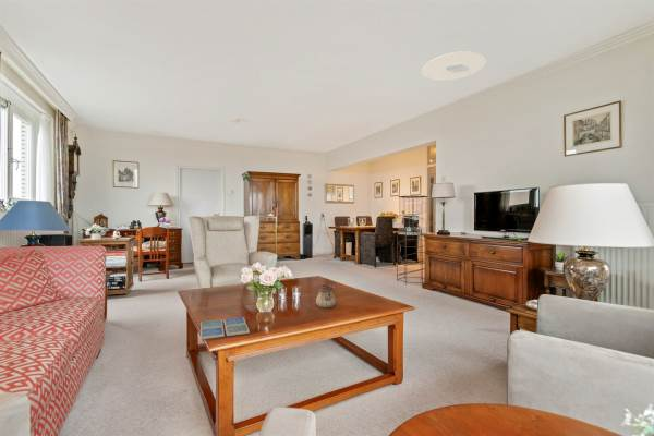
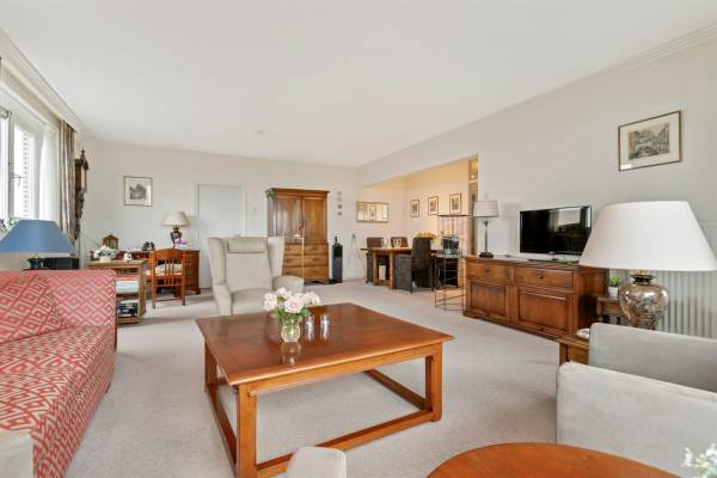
- ceiling light (452, 64)
- drink coaster (225, 327)
- teapot (325, 292)
